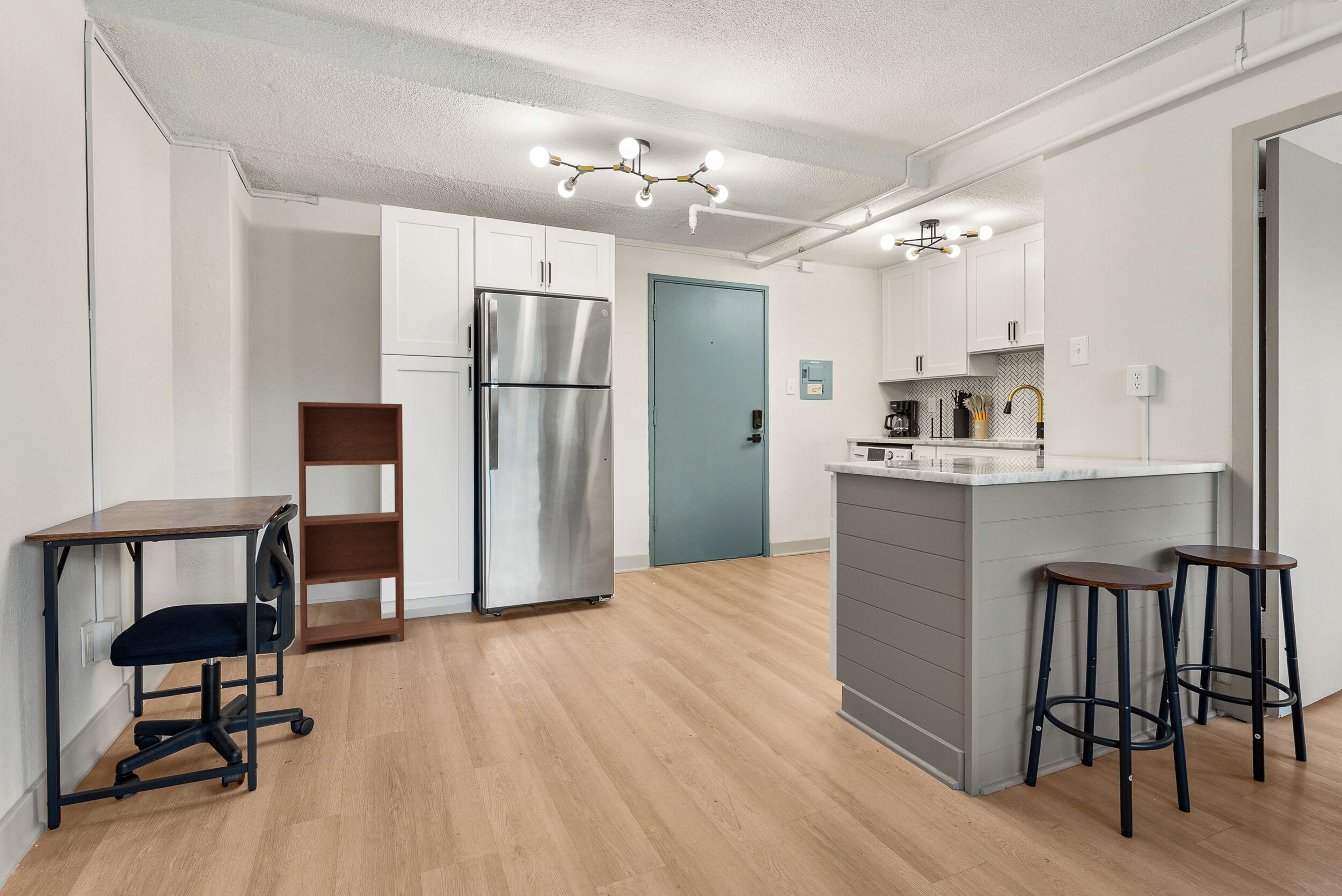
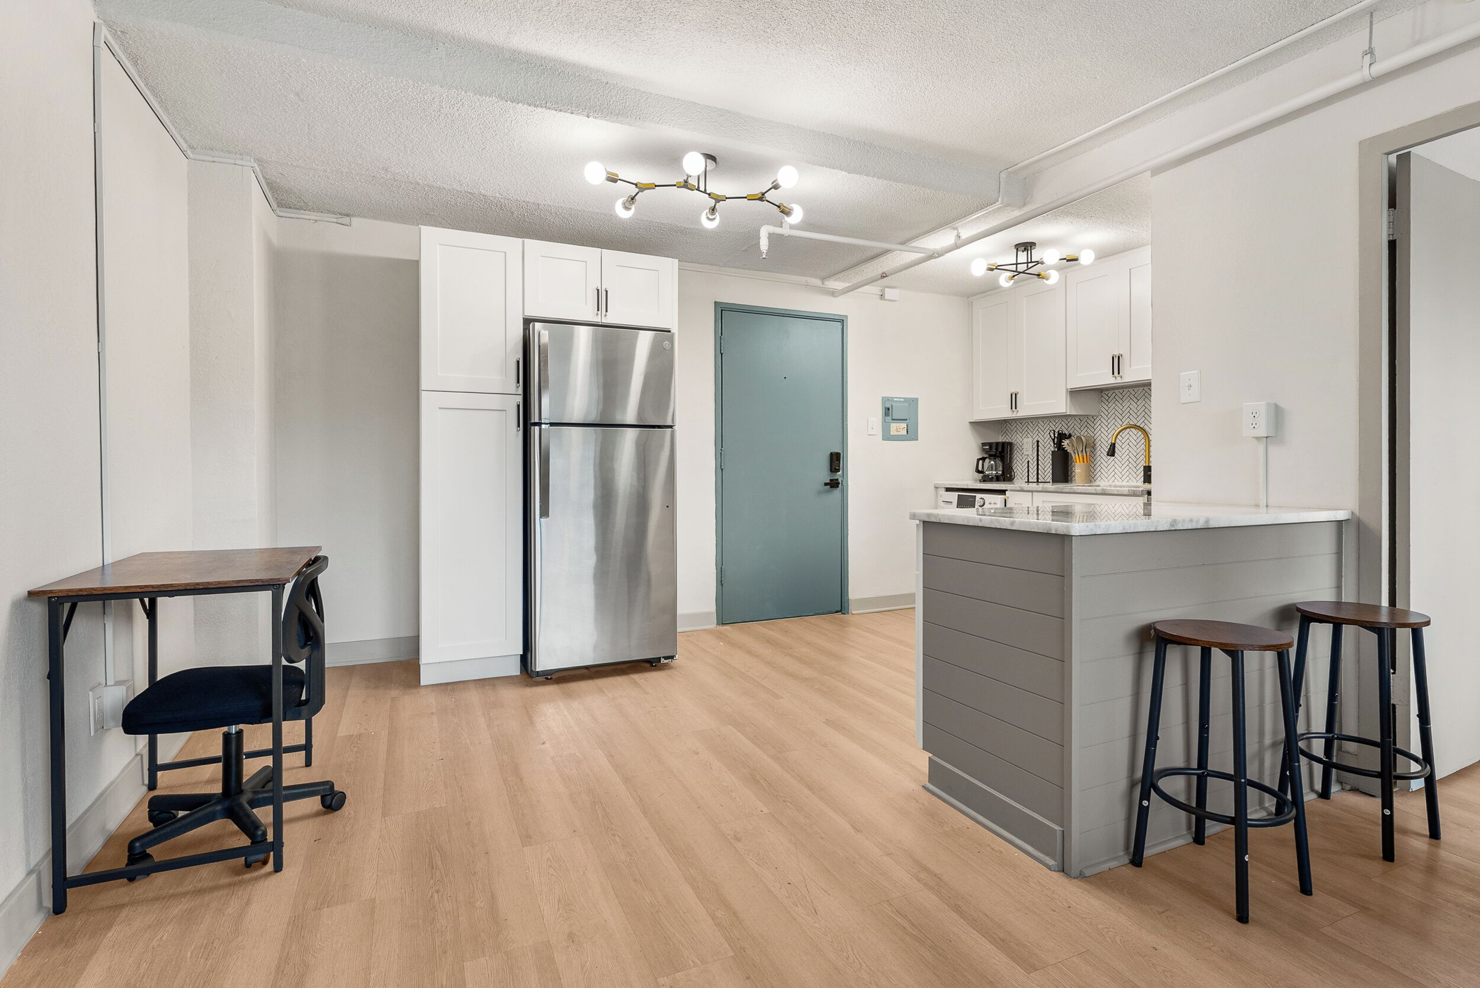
- shelving unit (352, 522)
